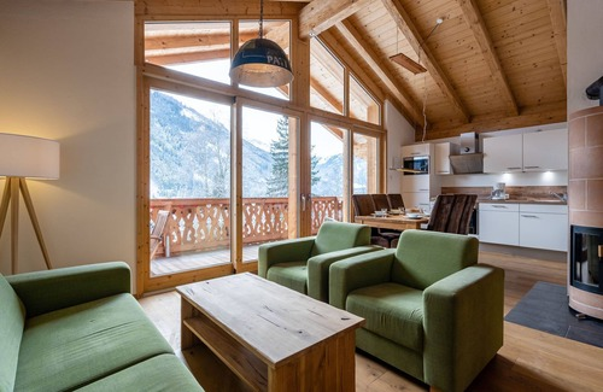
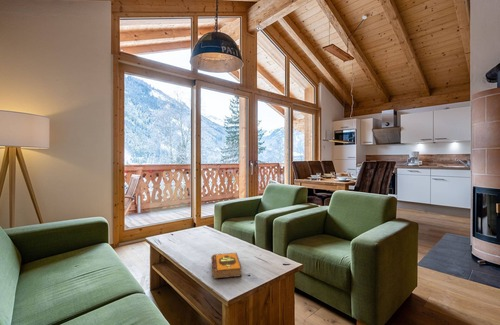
+ hardback book (225, 264)
